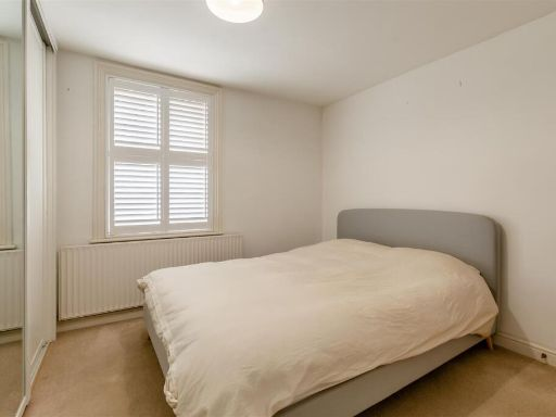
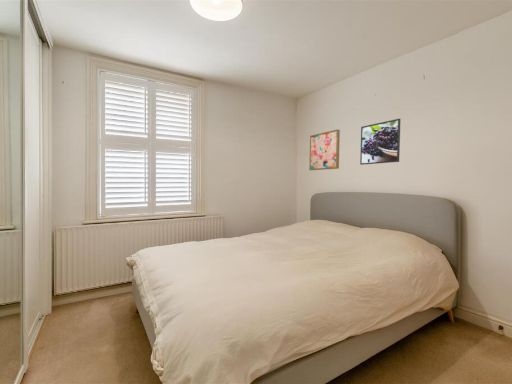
+ wall art (323, 151)
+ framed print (379, 143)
